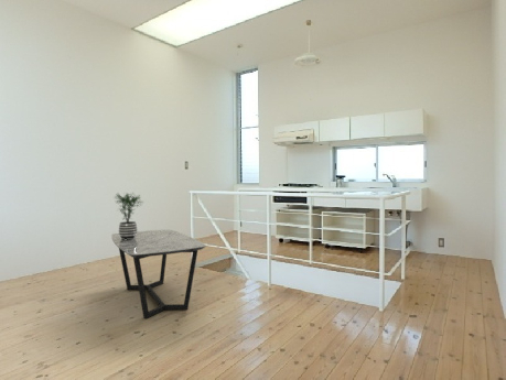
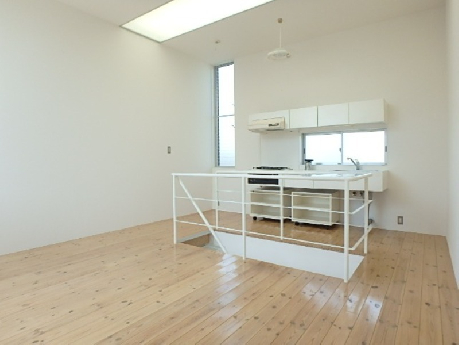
- potted plant (128, 215)
- coffee table (161, 268)
